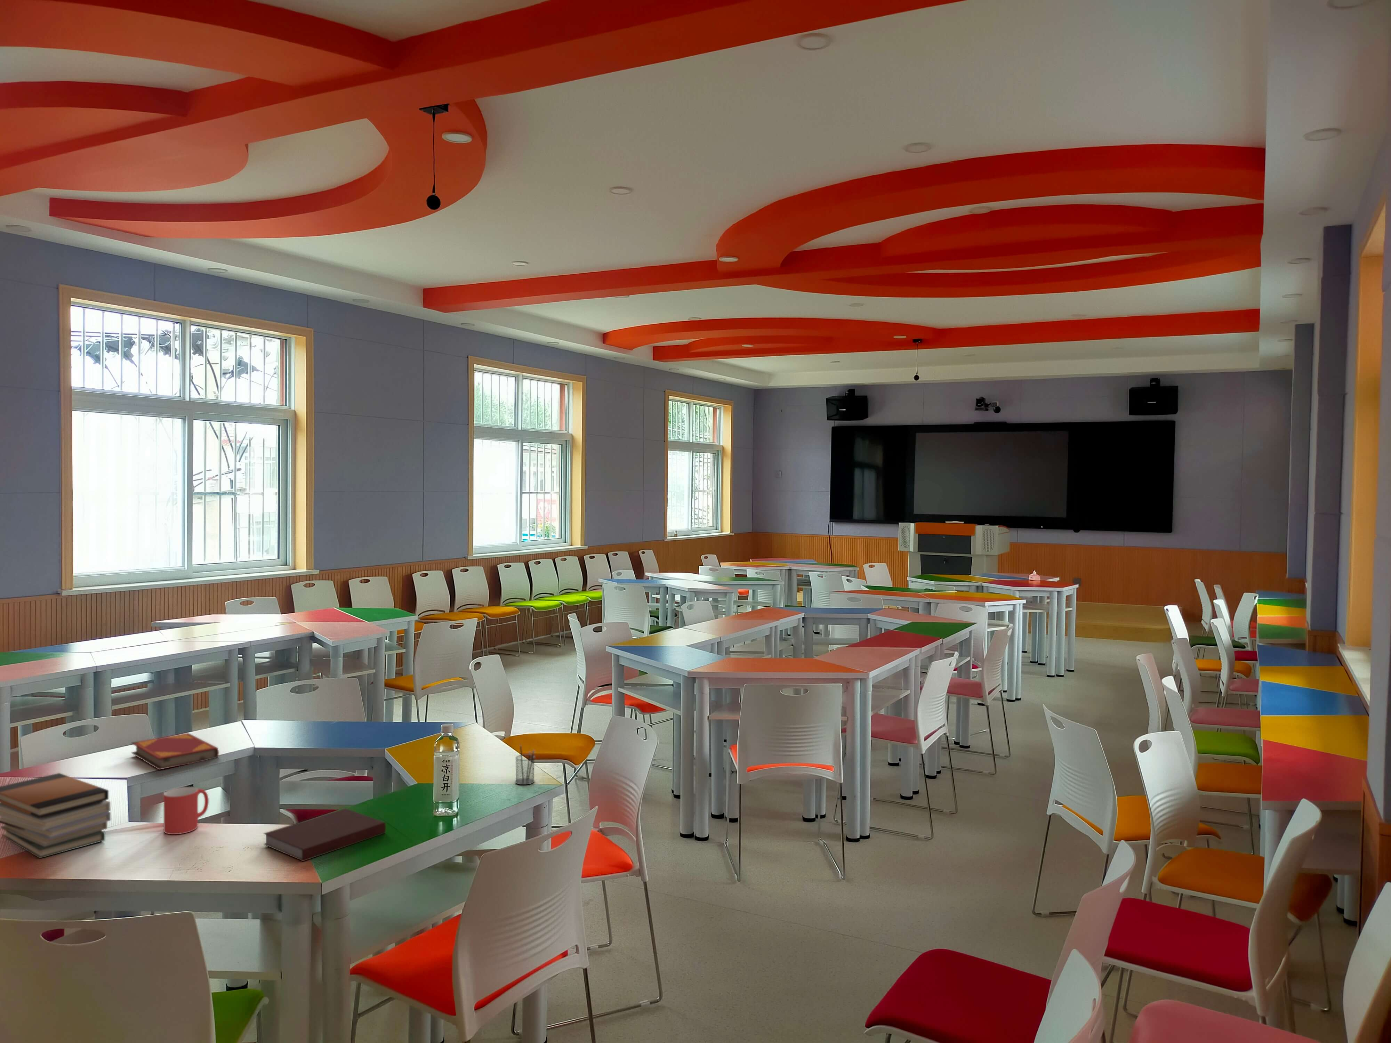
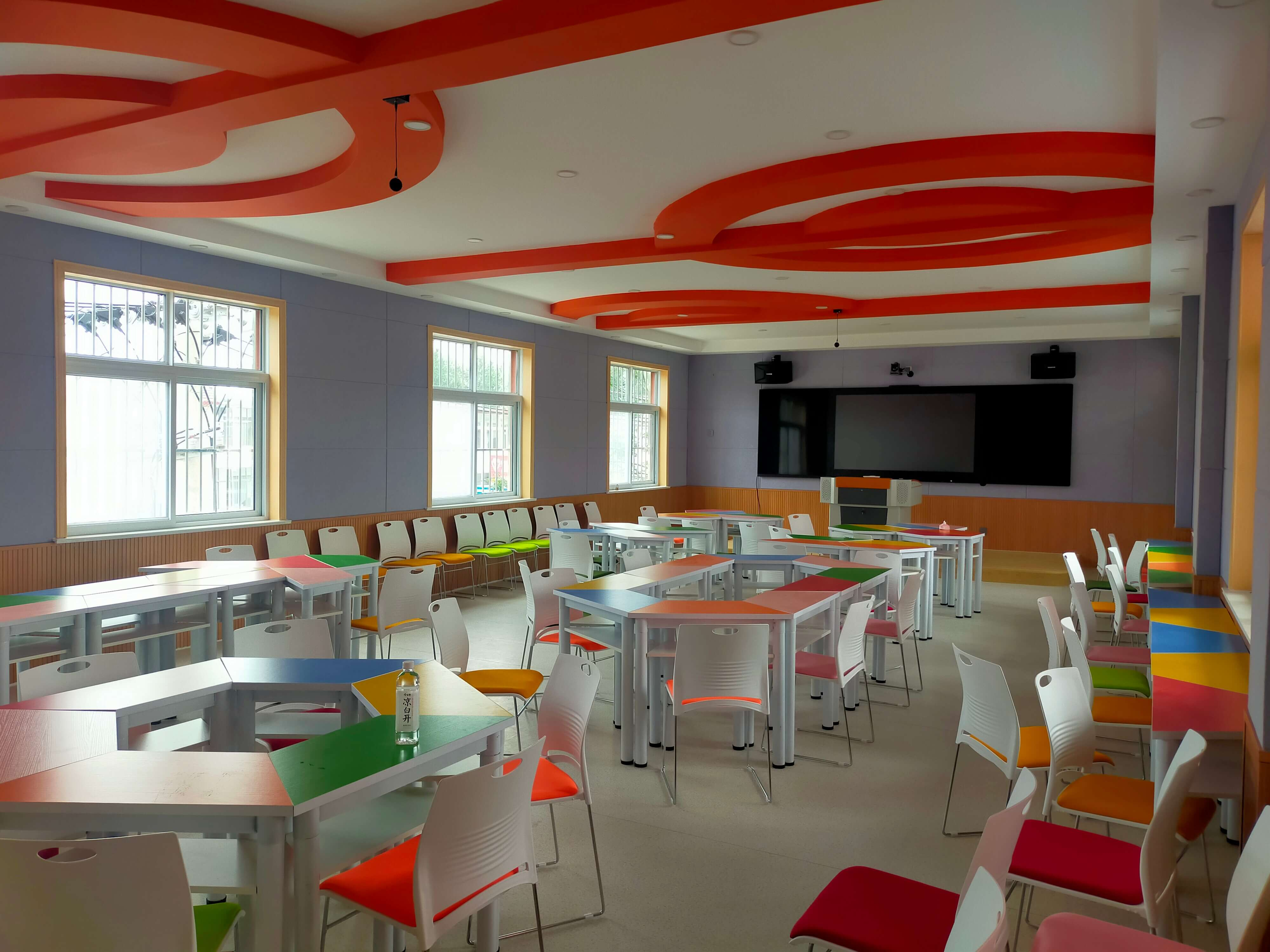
- hardback book (174, 750)
- pencil holder (525, 764)
- mug (187, 809)
- book stack (51, 814)
- notebook (325, 833)
